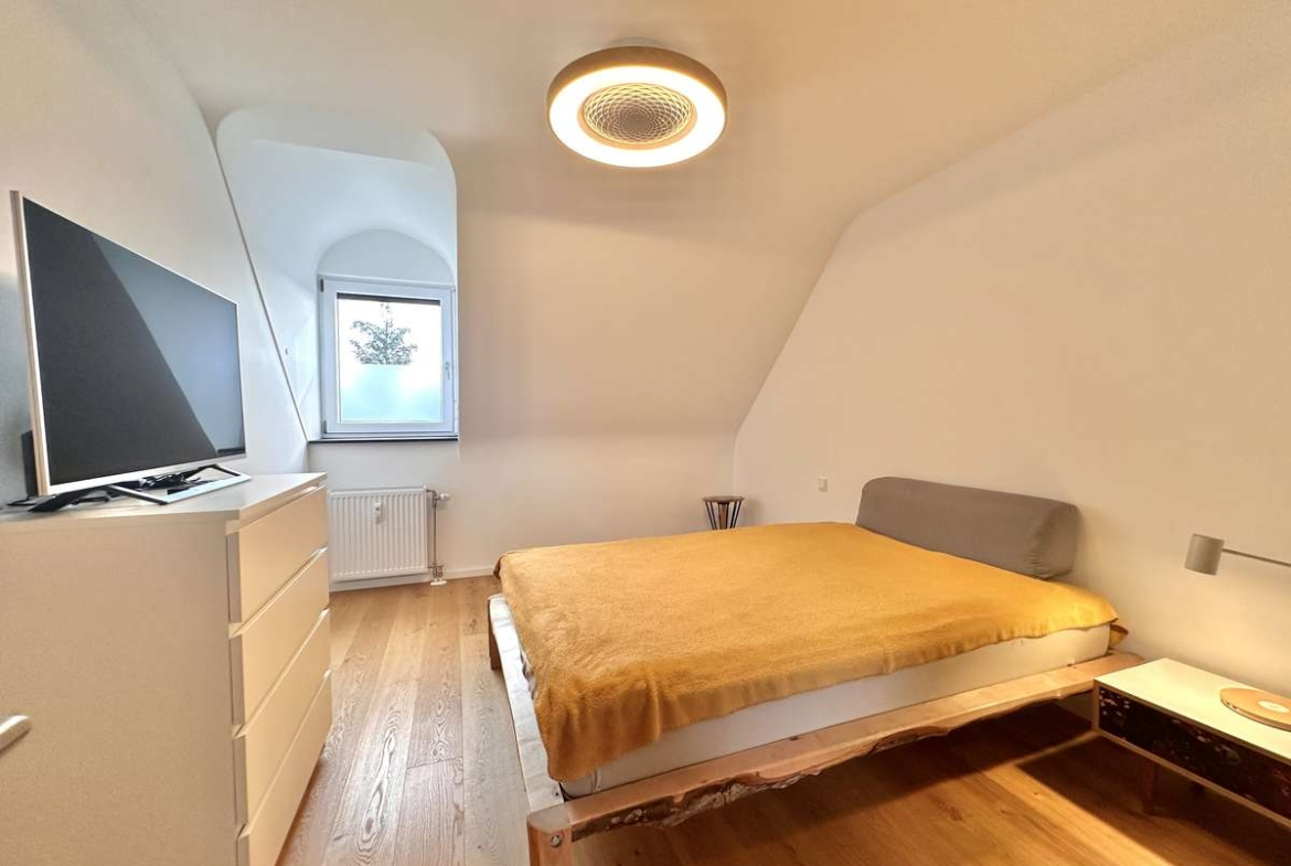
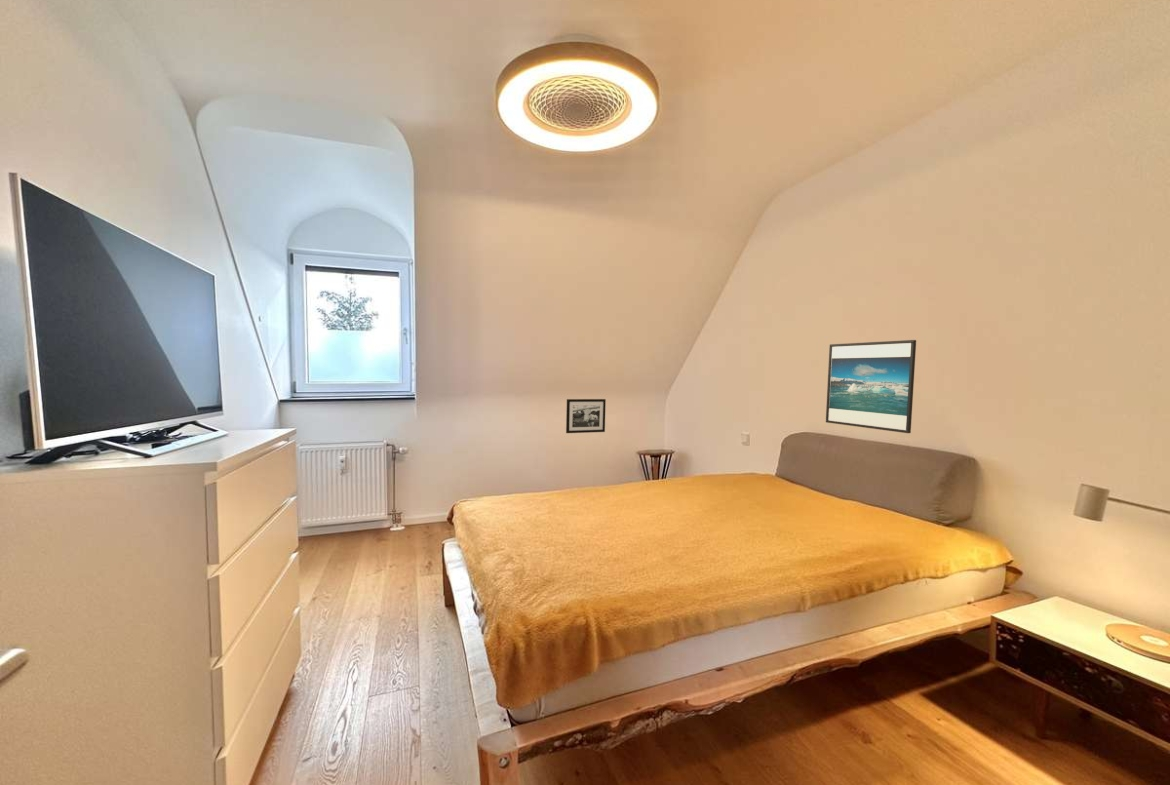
+ picture frame (586, 415)
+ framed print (866, 385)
